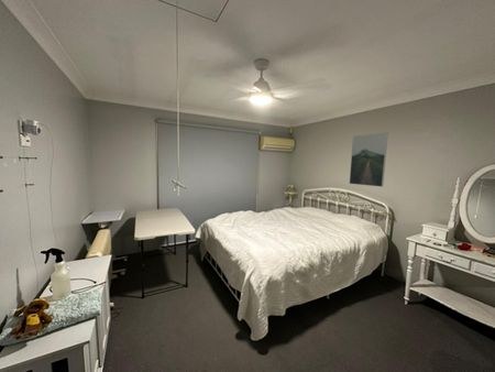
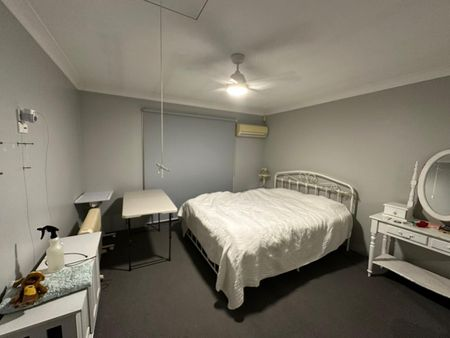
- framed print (366, 160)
